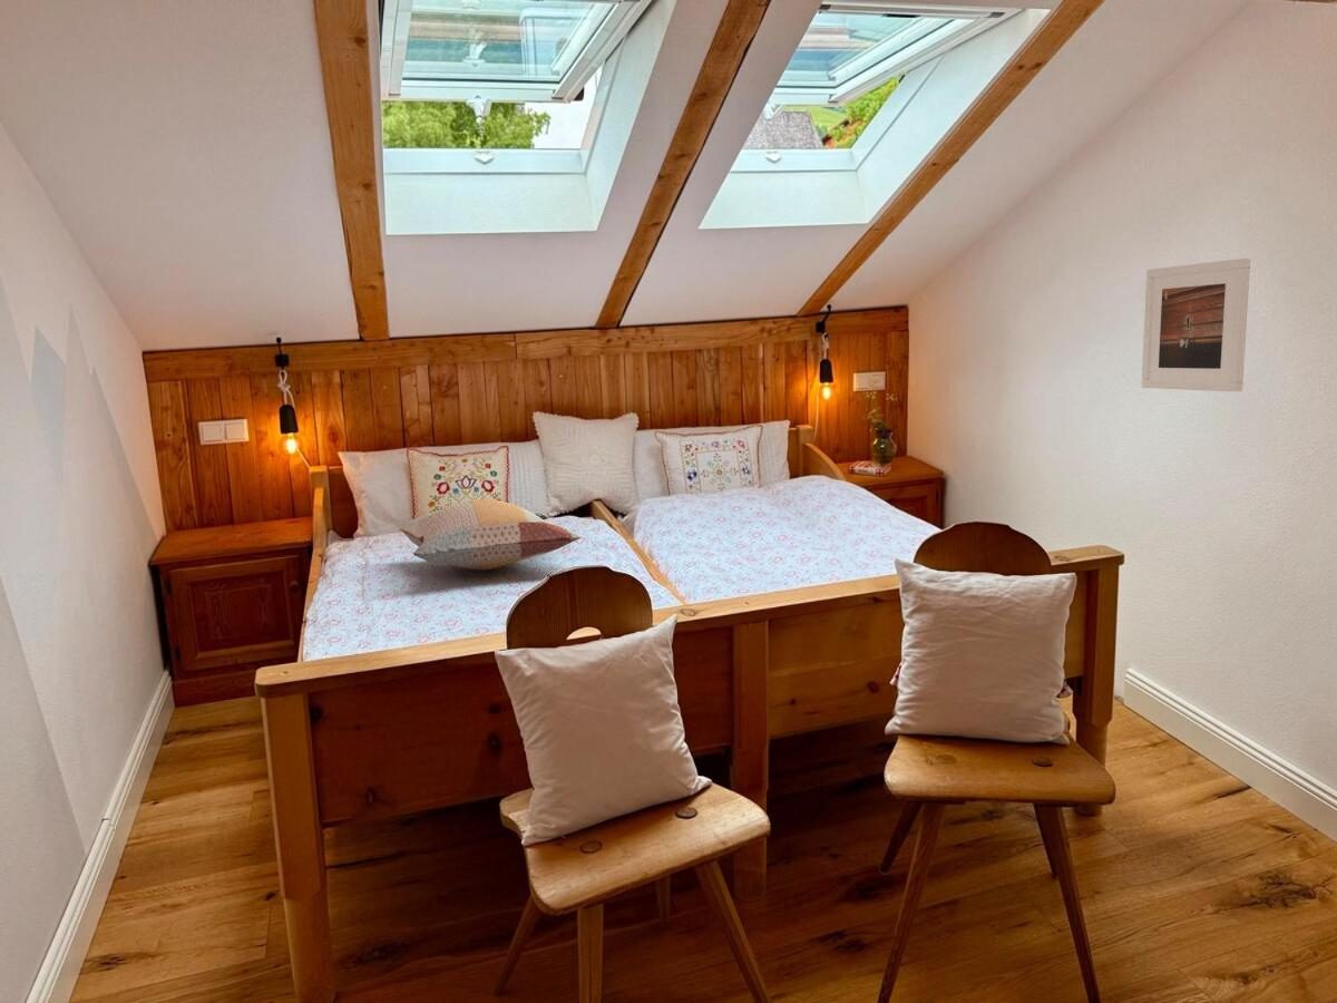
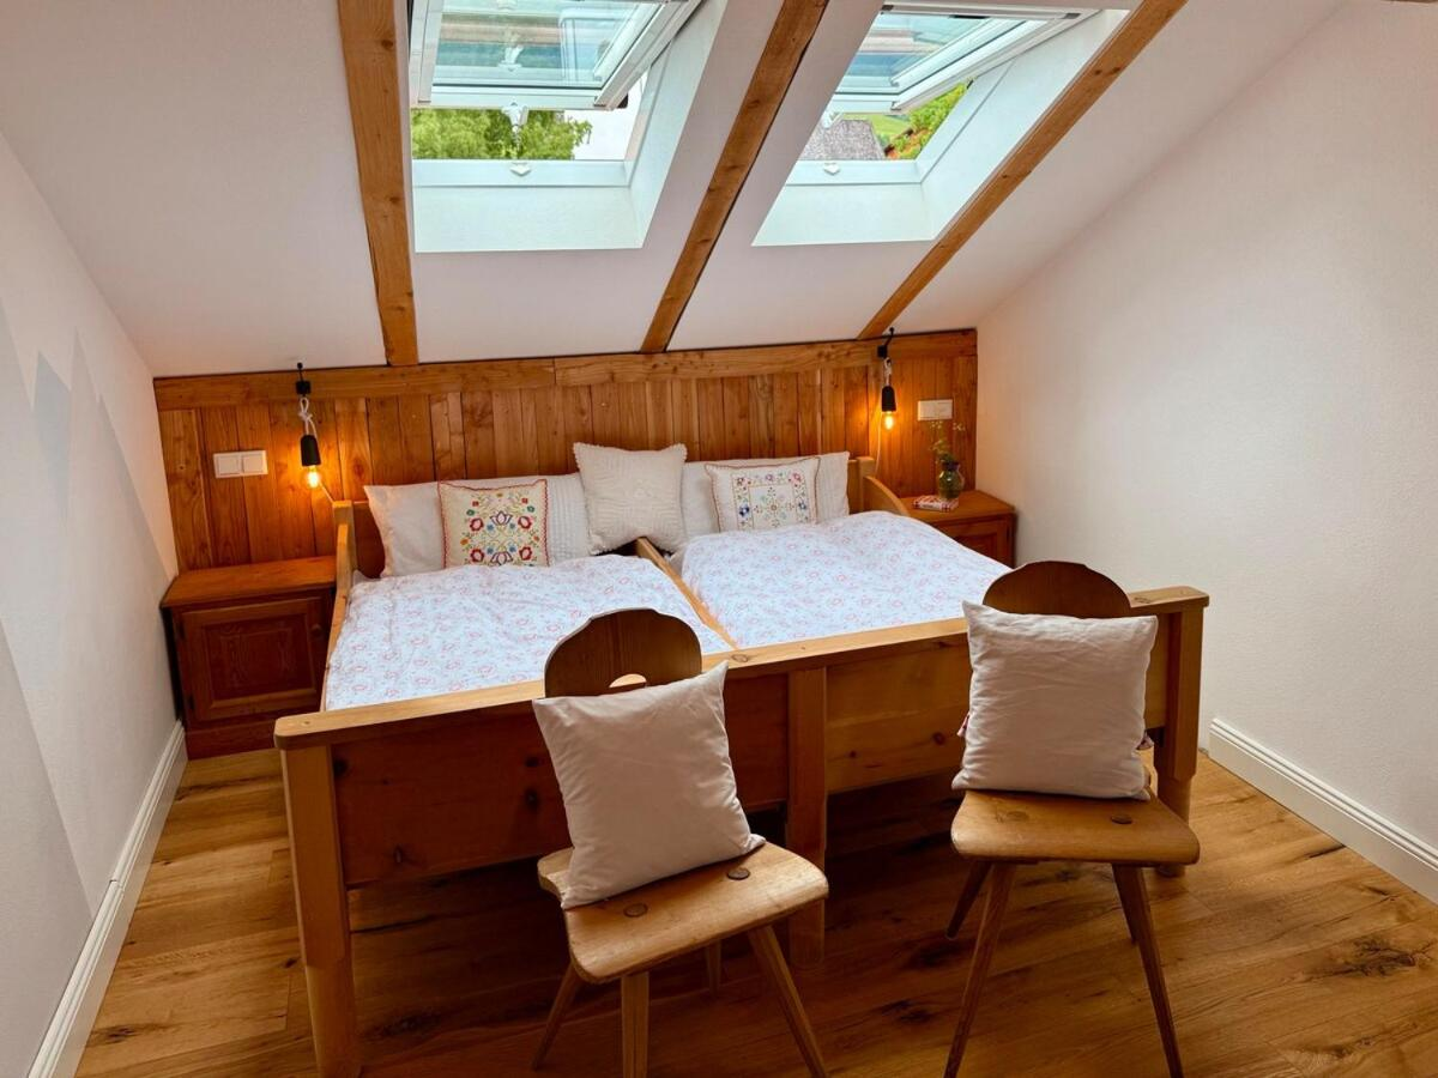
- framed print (1191, 327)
- decorative pillow (485, 533)
